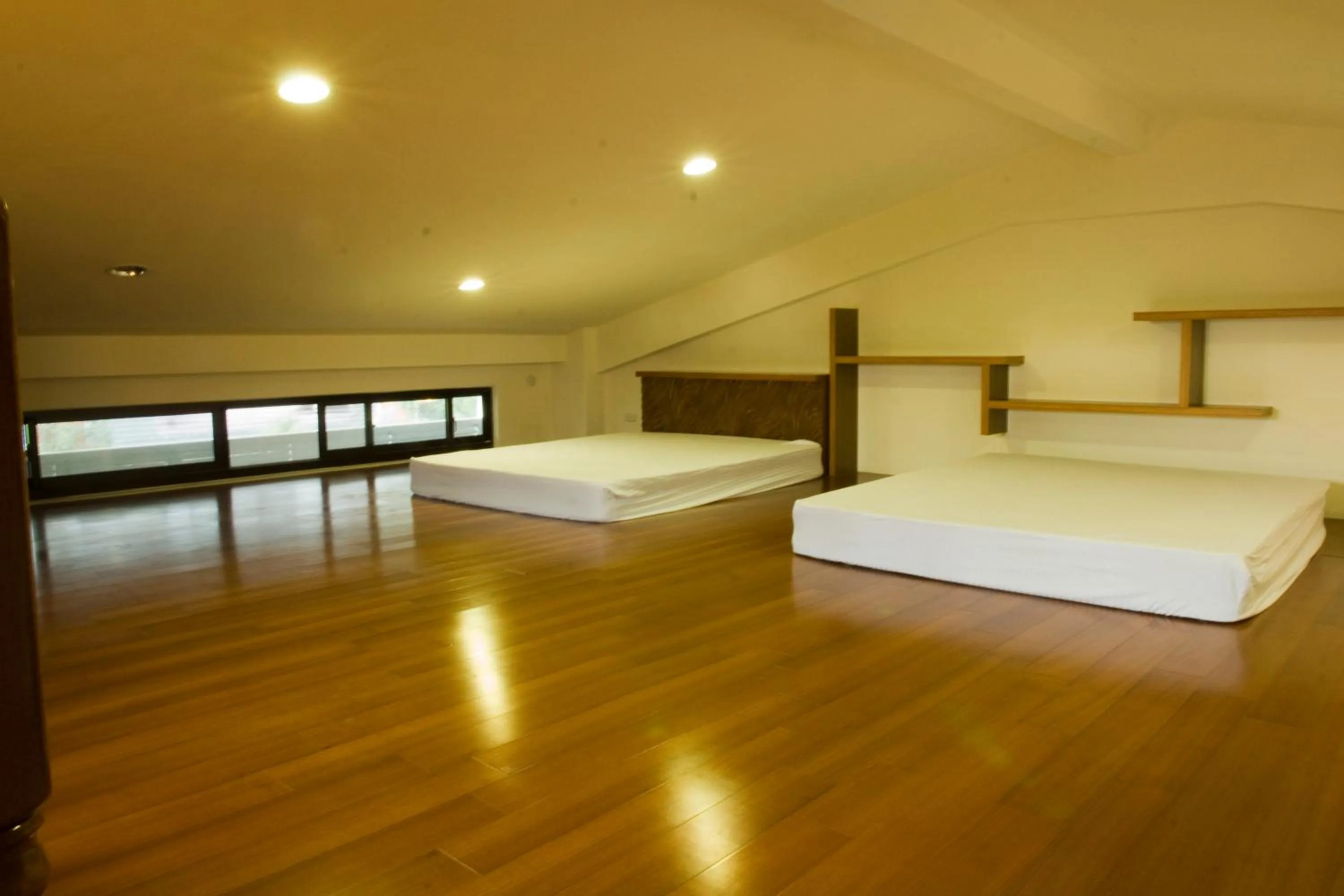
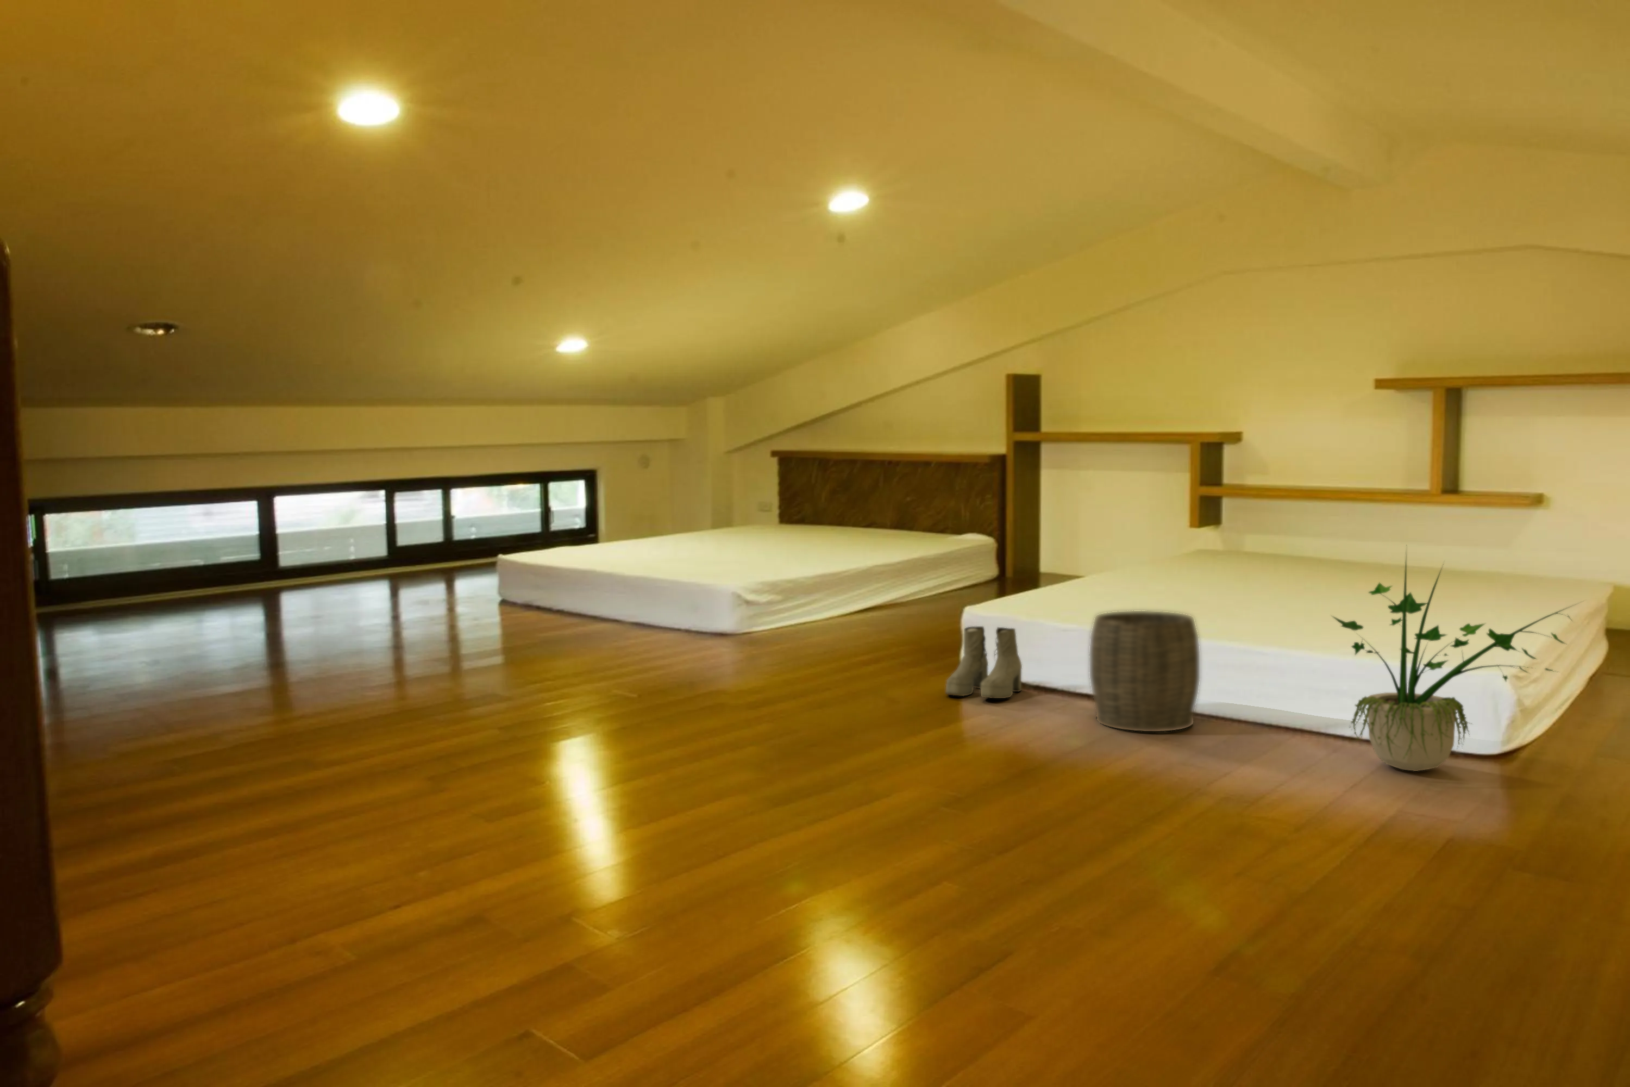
+ boots (985, 661)
+ potted plant (1448, 660)
+ woven basket (1144, 668)
